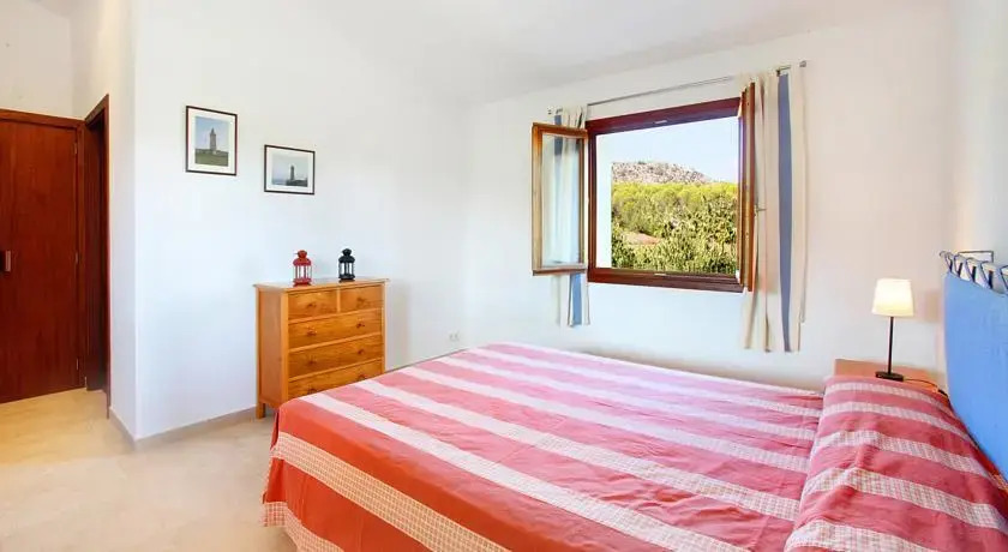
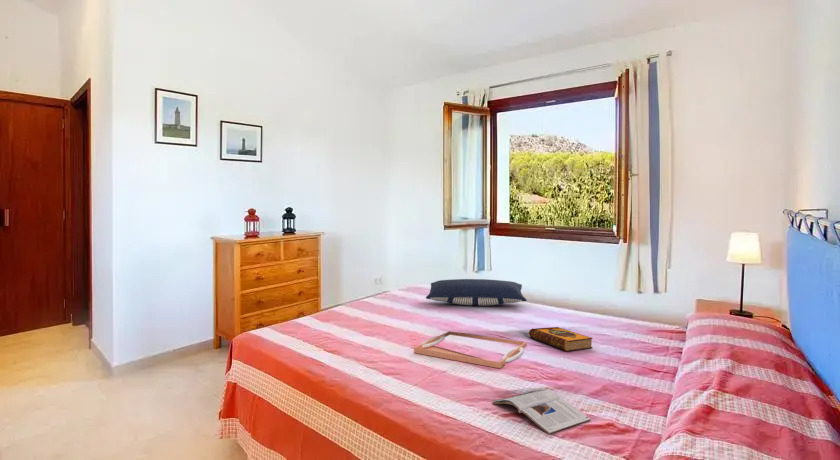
+ serving tray (470, 355)
+ magazine (539, 405)
+ hardback book (559, 338)
+ pillow (475, 291)
